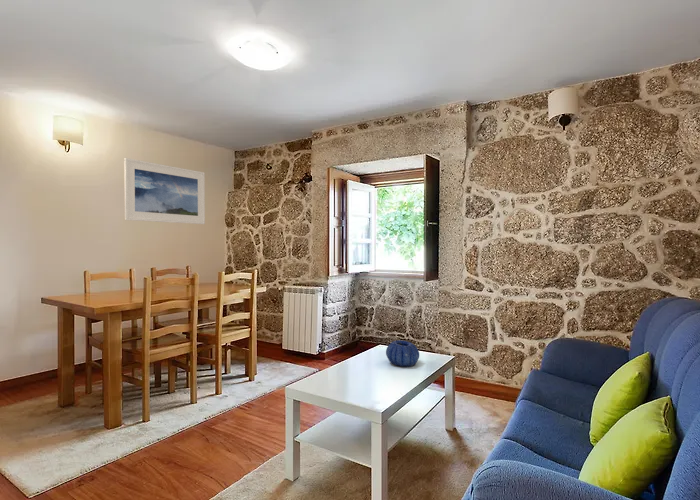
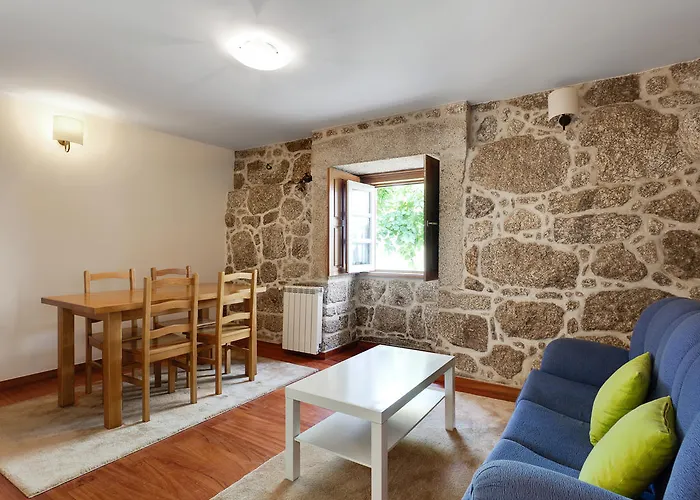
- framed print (168, 194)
- decorative bowl (402, 352)
